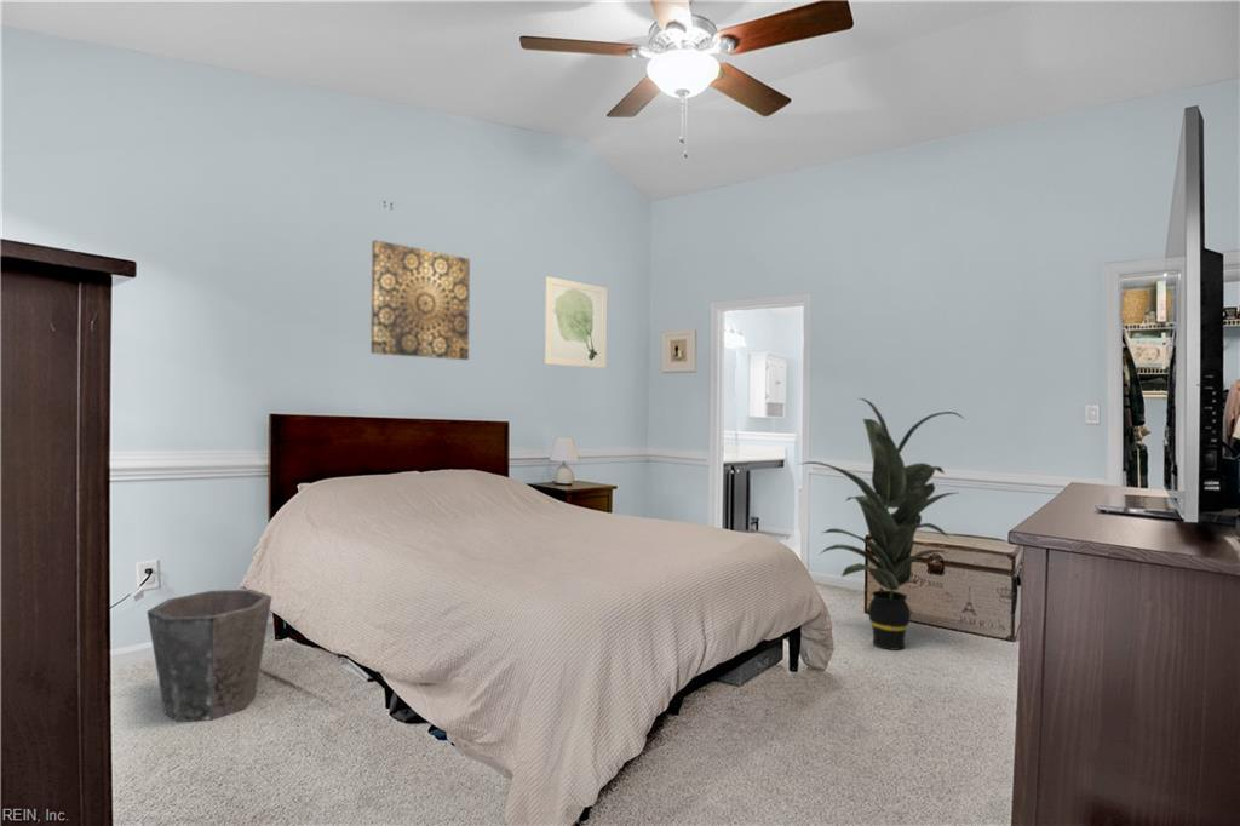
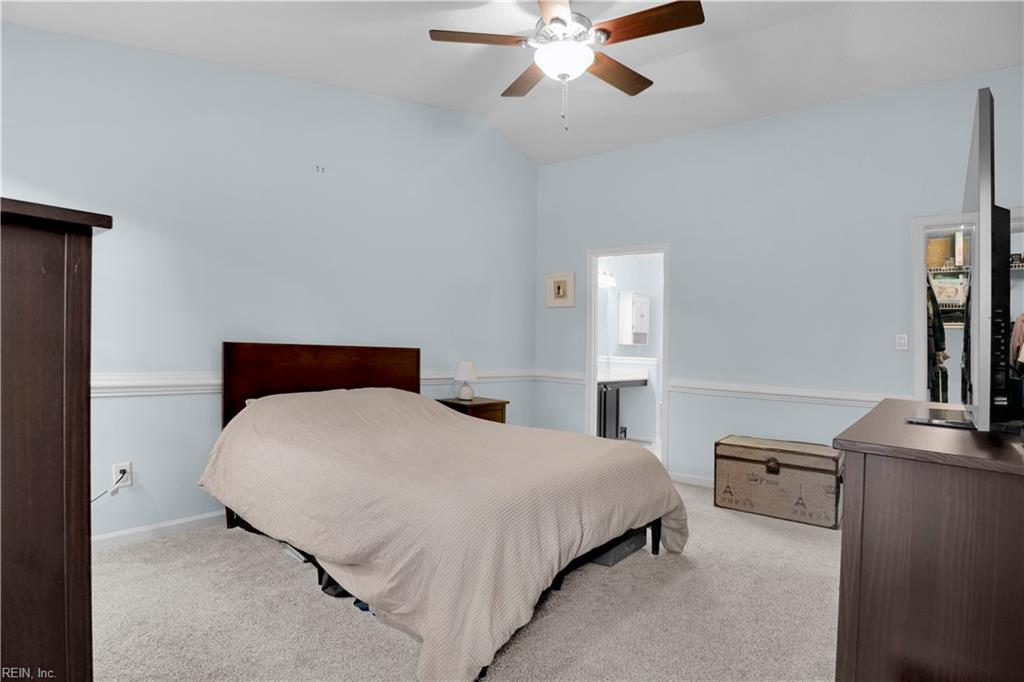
- wall art (576, 323)
- wall art (423, 303)
- waste bin (211, 654)
- indoor plant (883, 520)
